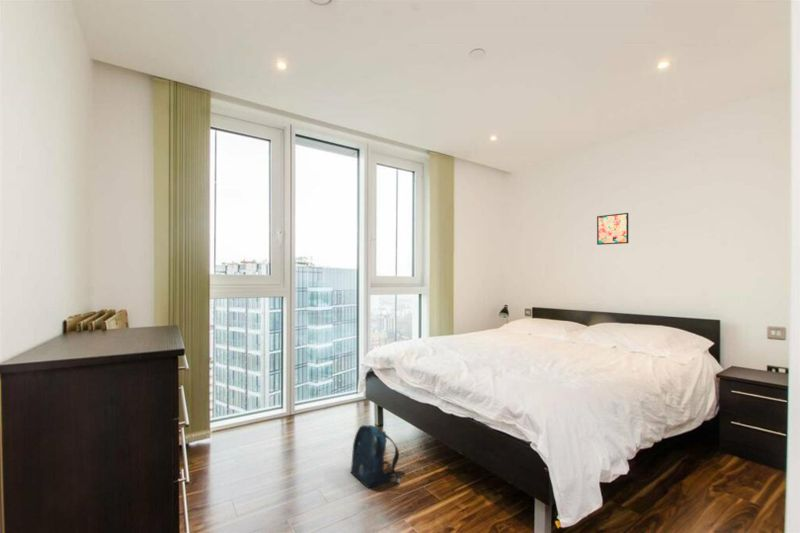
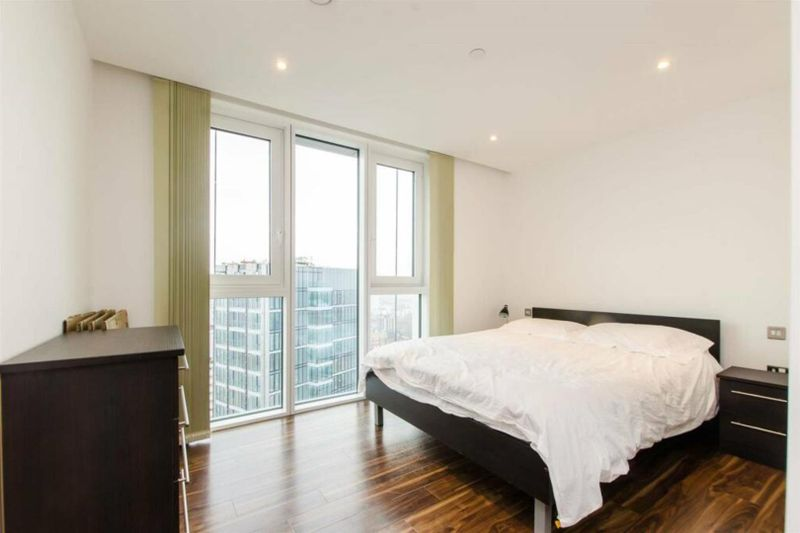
- backpack (375, 448)
- wall art (612, 229)
